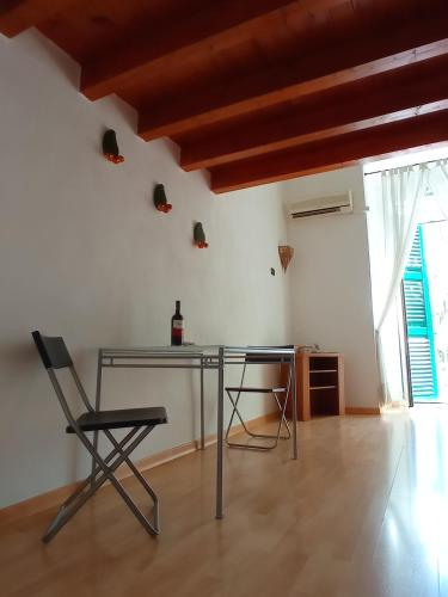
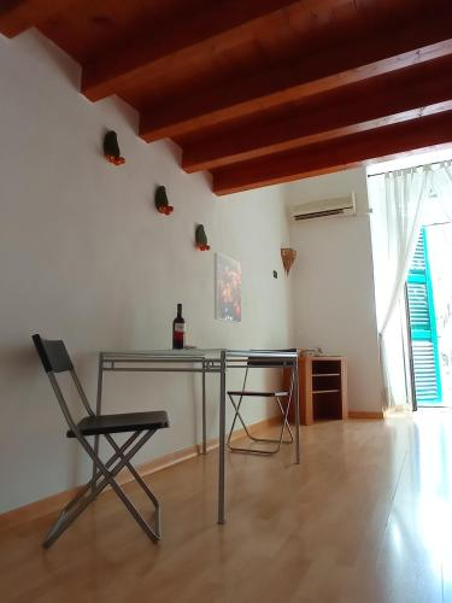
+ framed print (228, 289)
